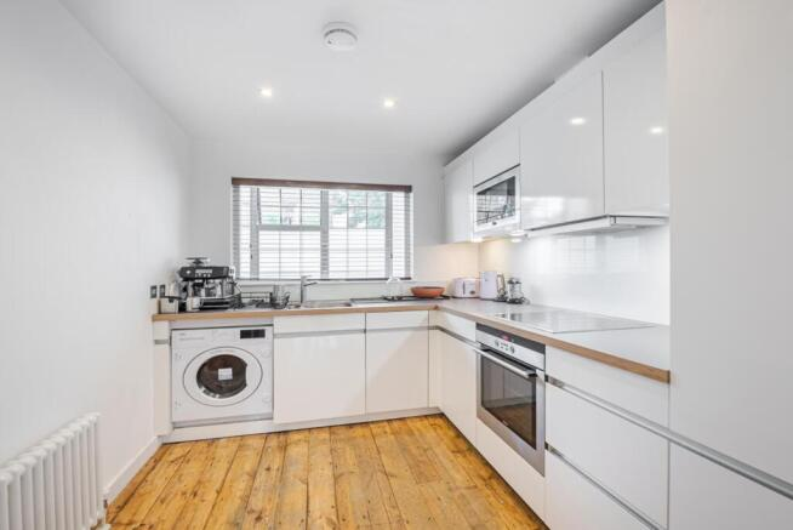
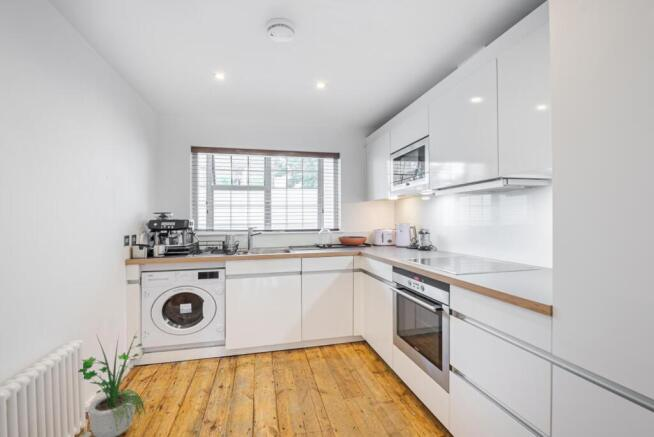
+ potted plant (117, 373)
